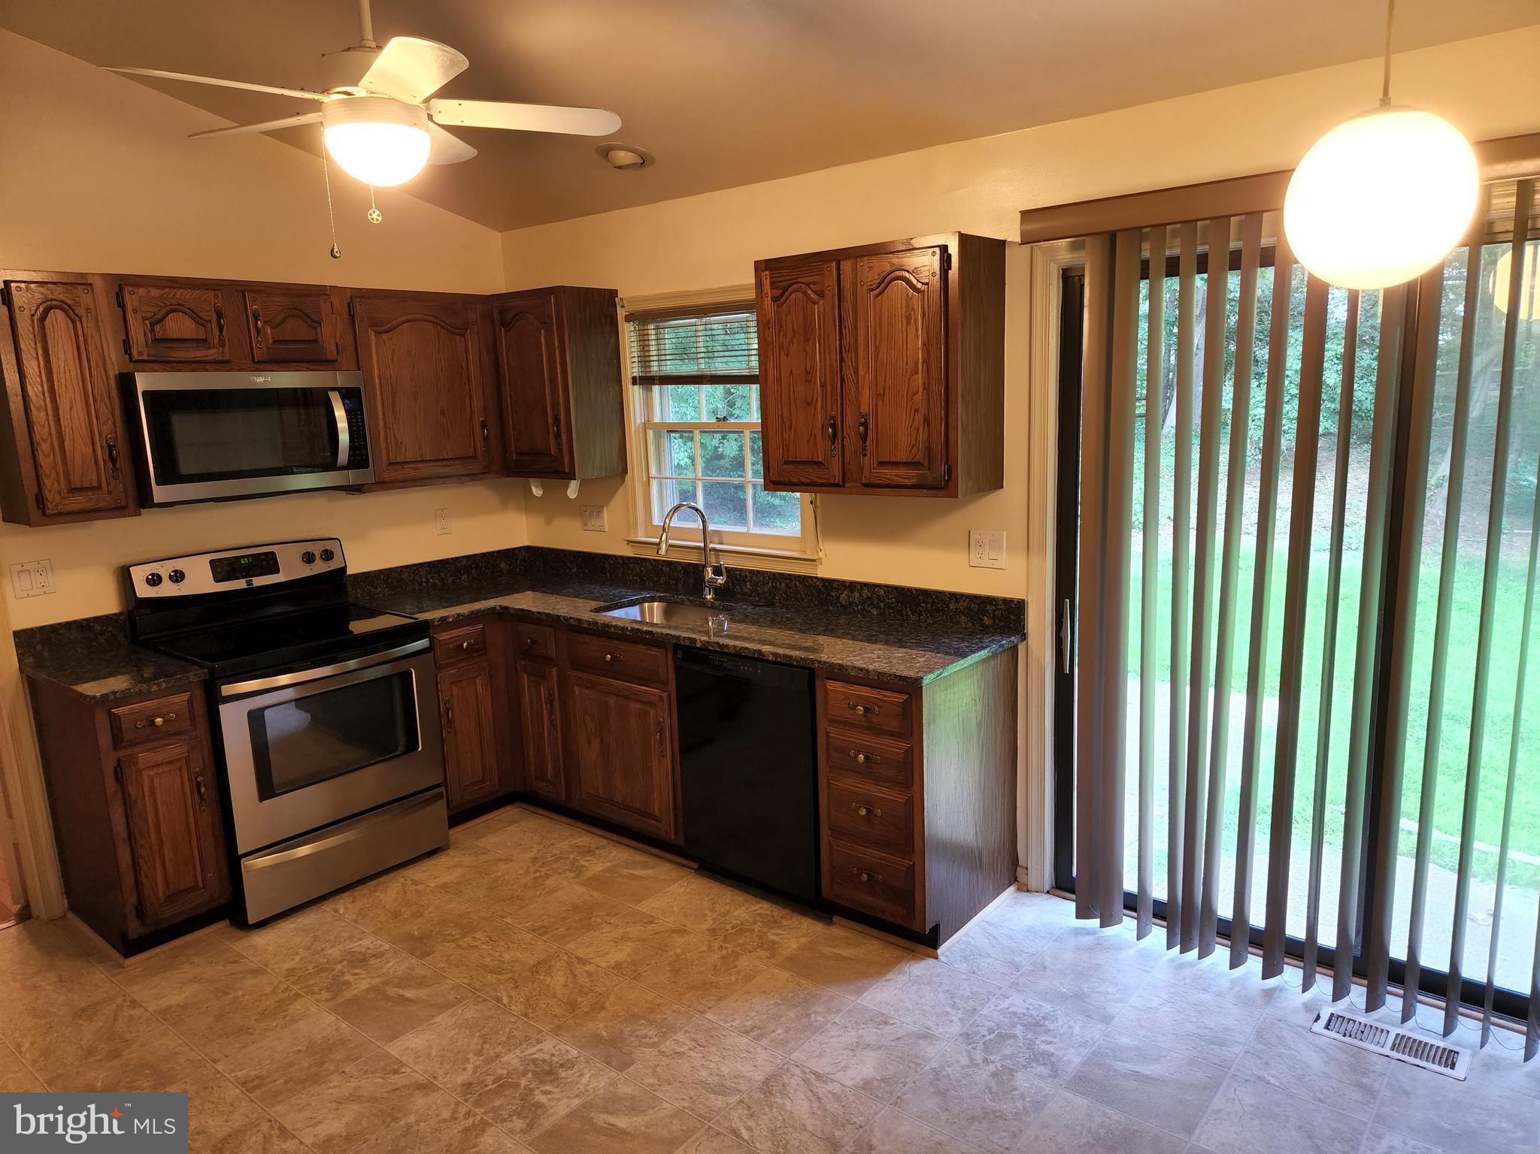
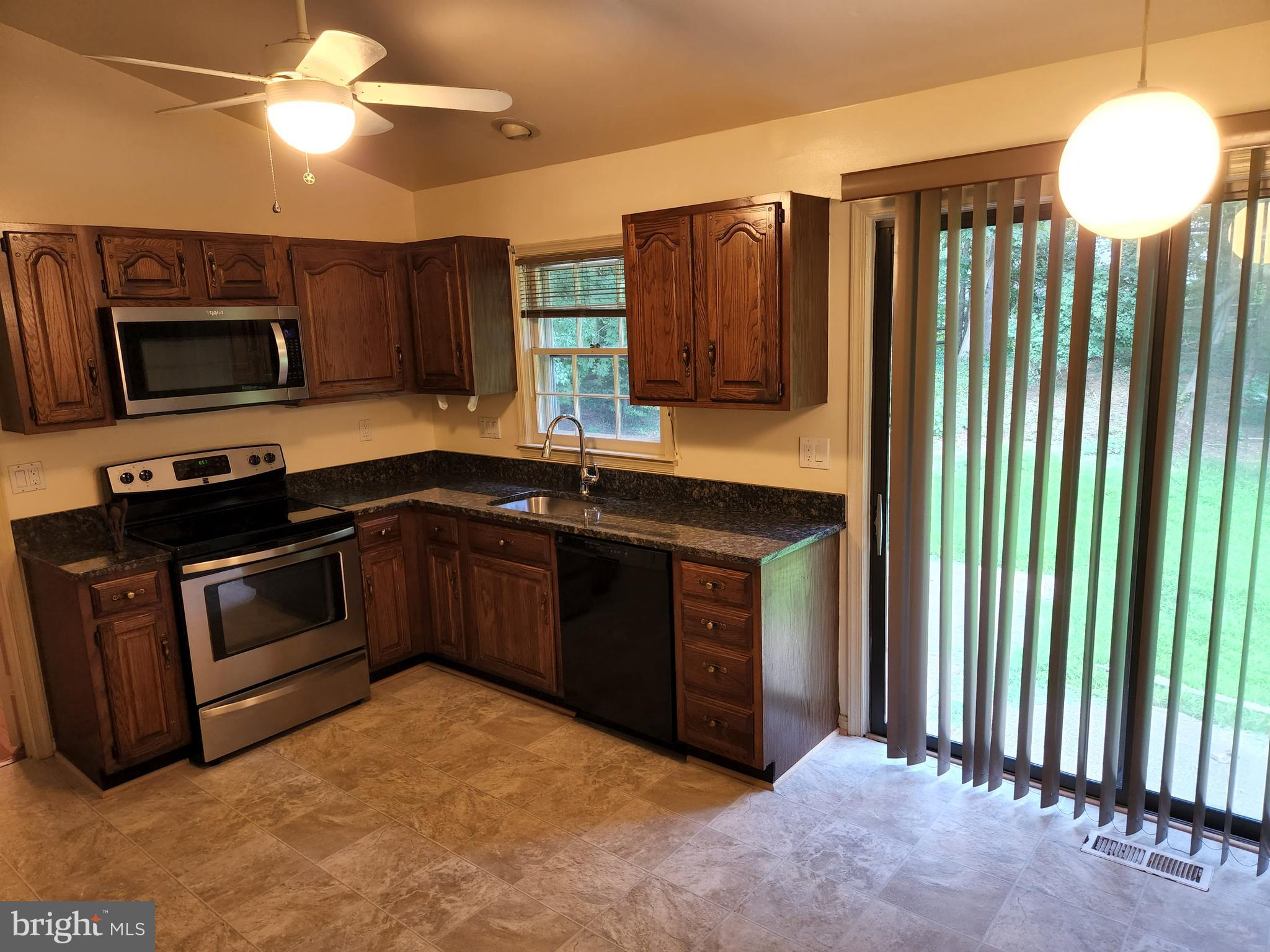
+ utensil holder (118, 525)
